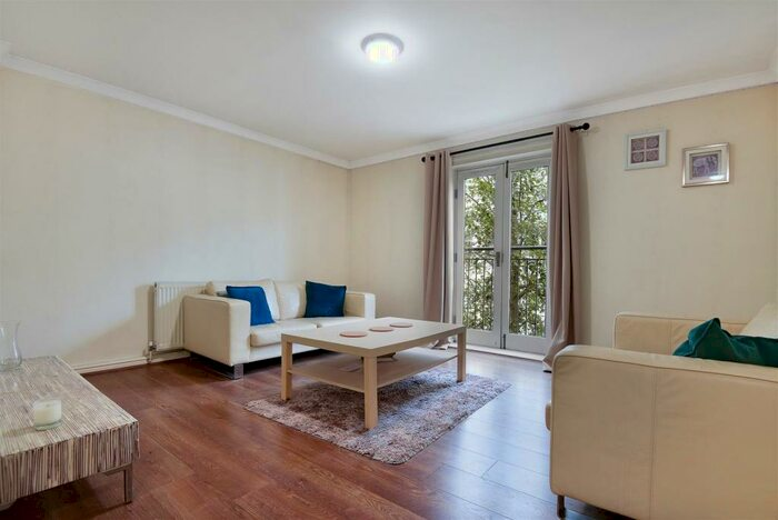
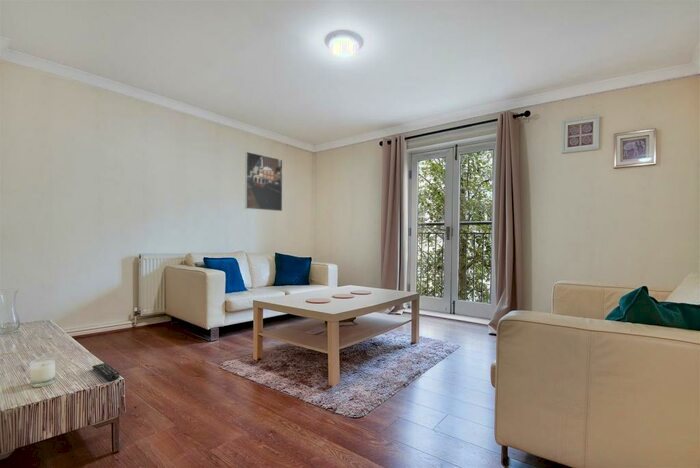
+ remote control (105, 371)
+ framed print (264, 183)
